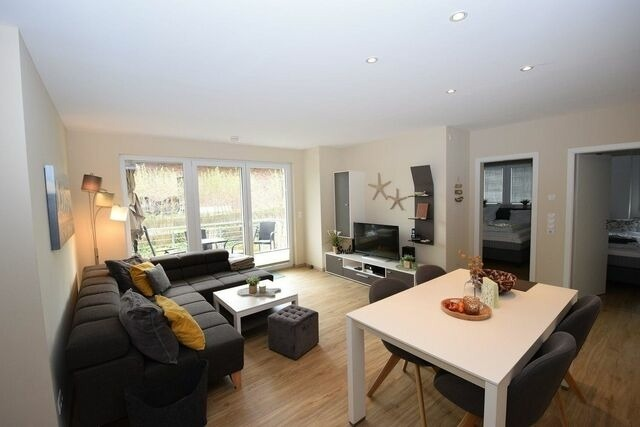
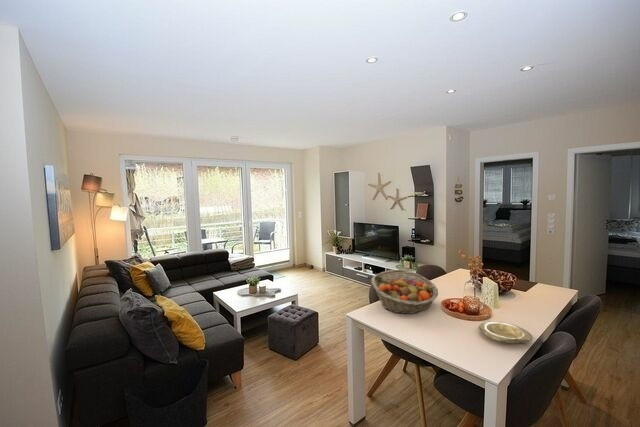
+ fruit basket (404, 290)
+ plate (504, 333)
